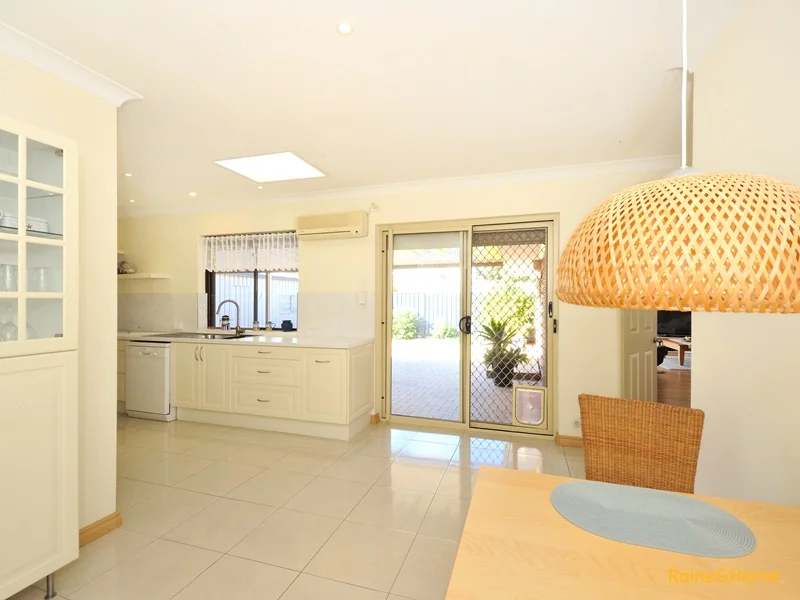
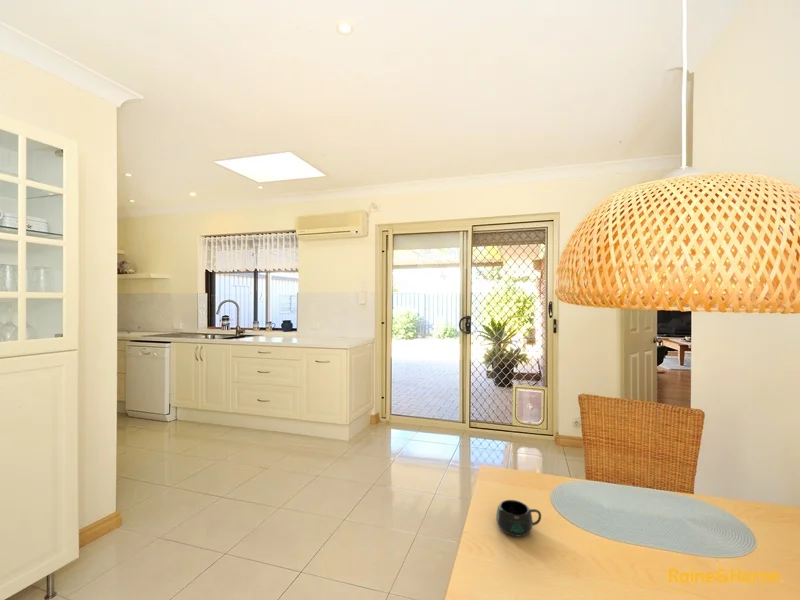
+ mug (518, 518)
